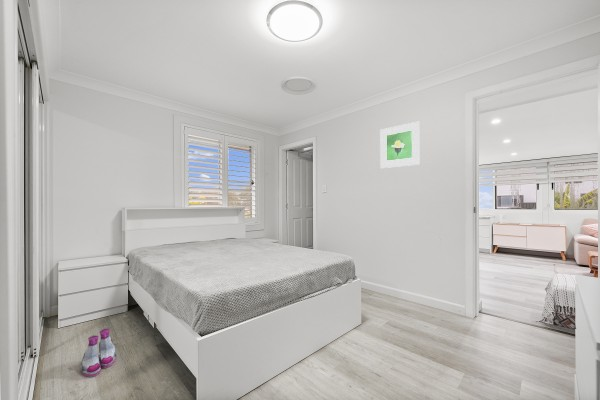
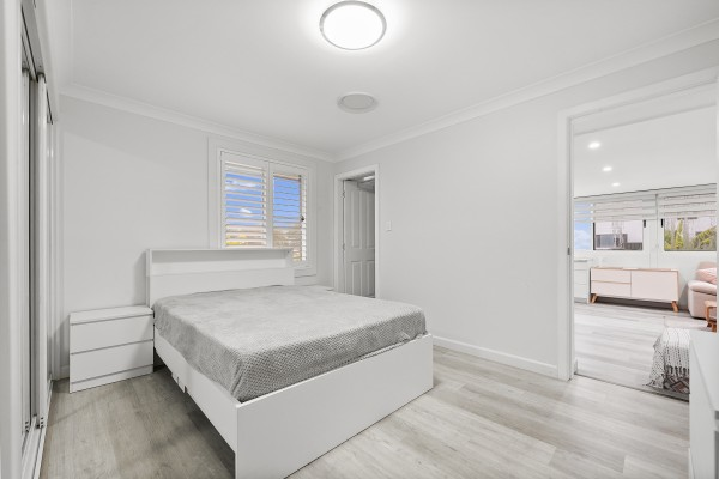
- boots (99, 348)
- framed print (398, 146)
